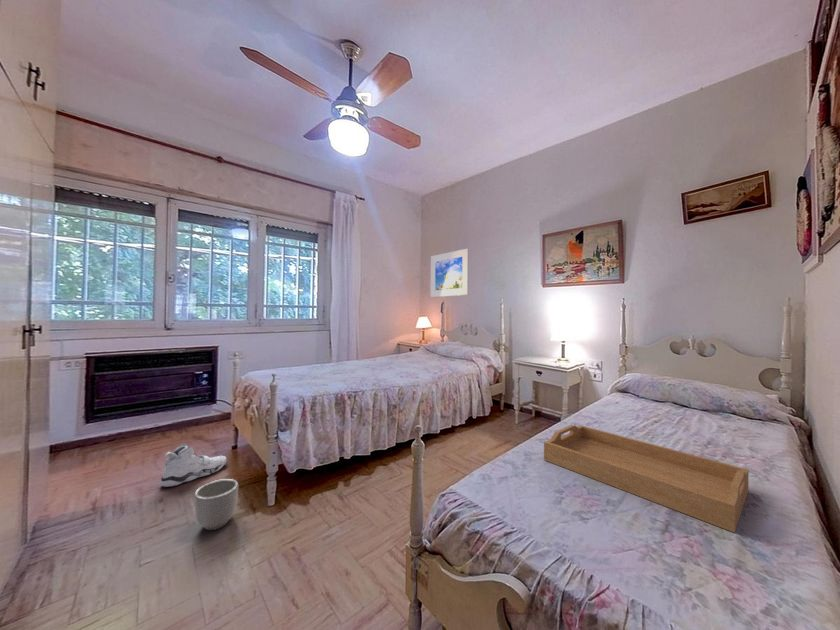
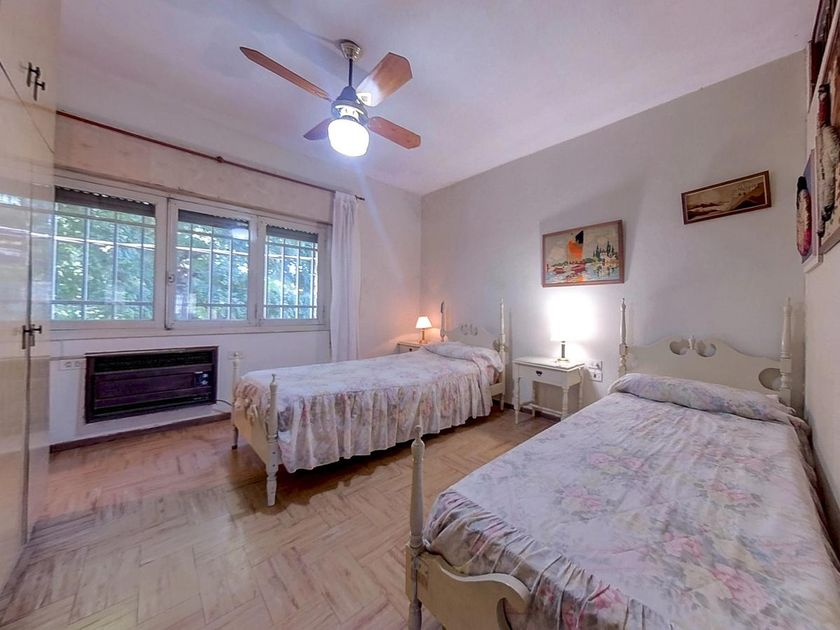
- planter (216, 506)
- serving tray (636, 461)
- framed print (448, 274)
- sneaker (195, 459)
